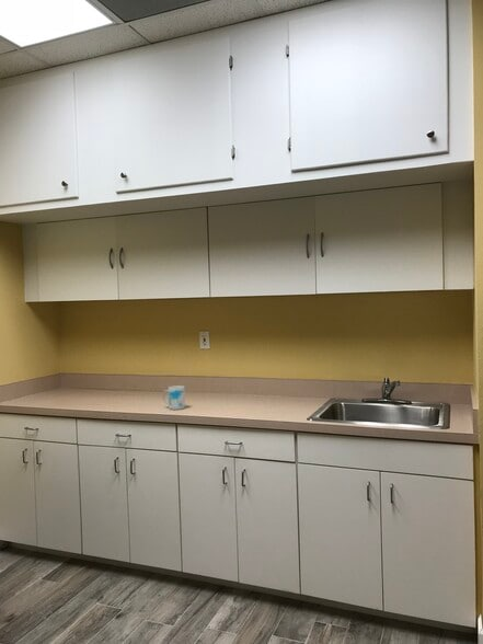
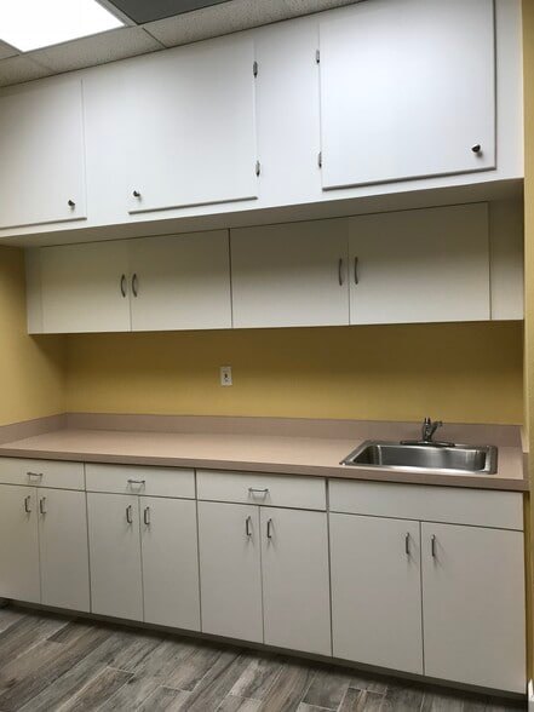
- mug (173, 396)
